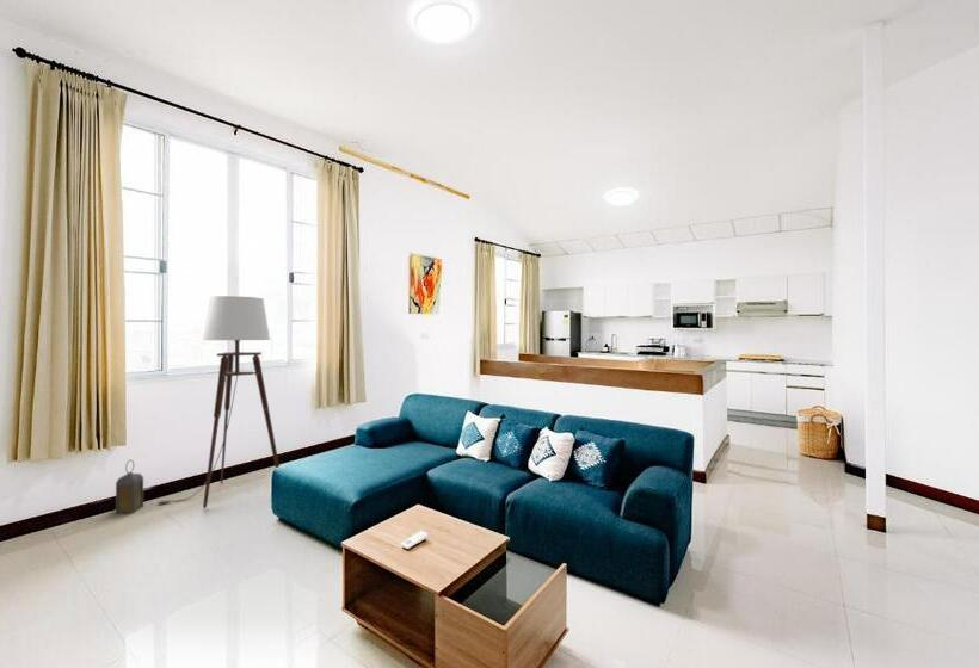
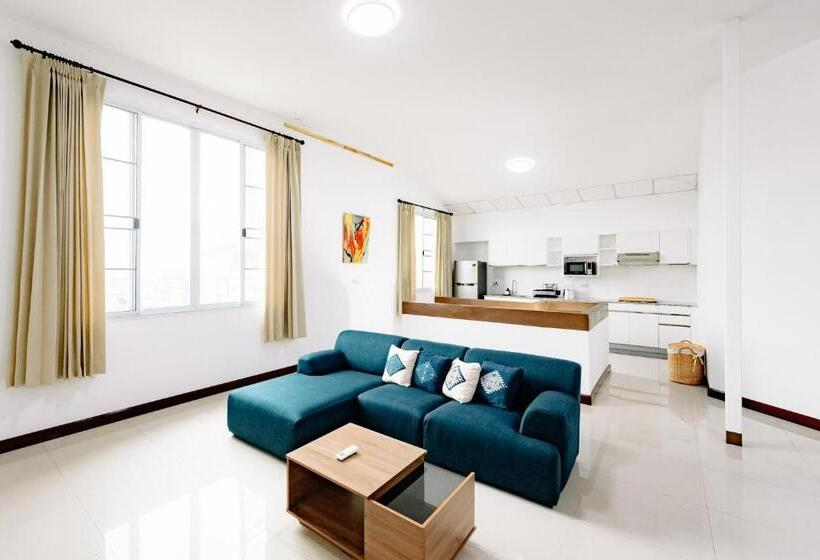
- floor lamp (221, 396)
- lantern (129, 484)
